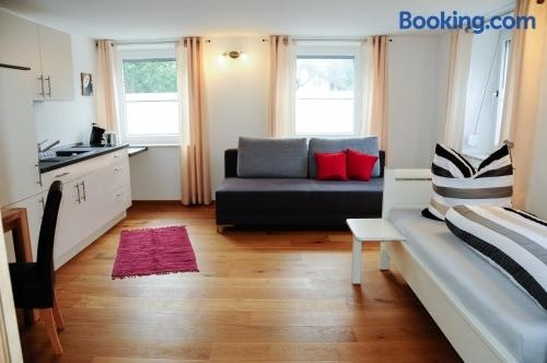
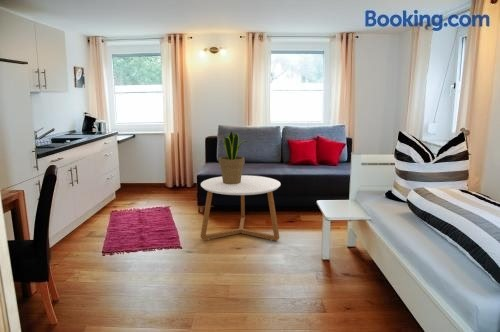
+ coffee table (241, 208)
+ potted plant (233, 156)
